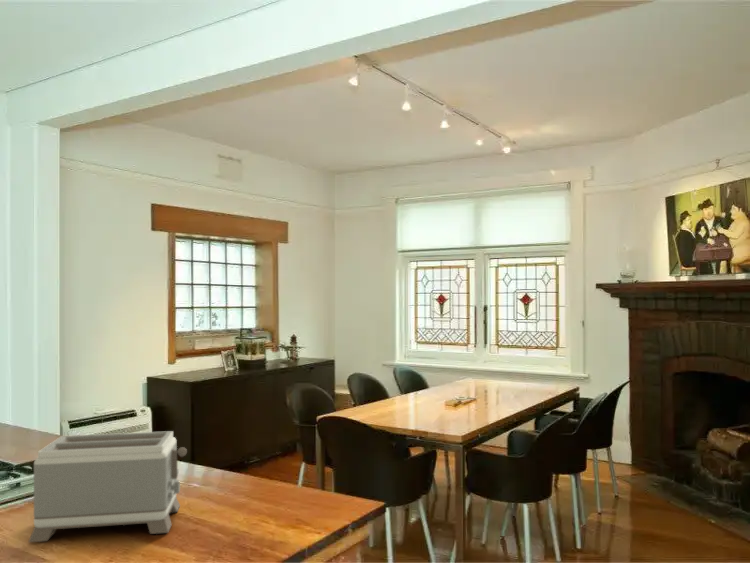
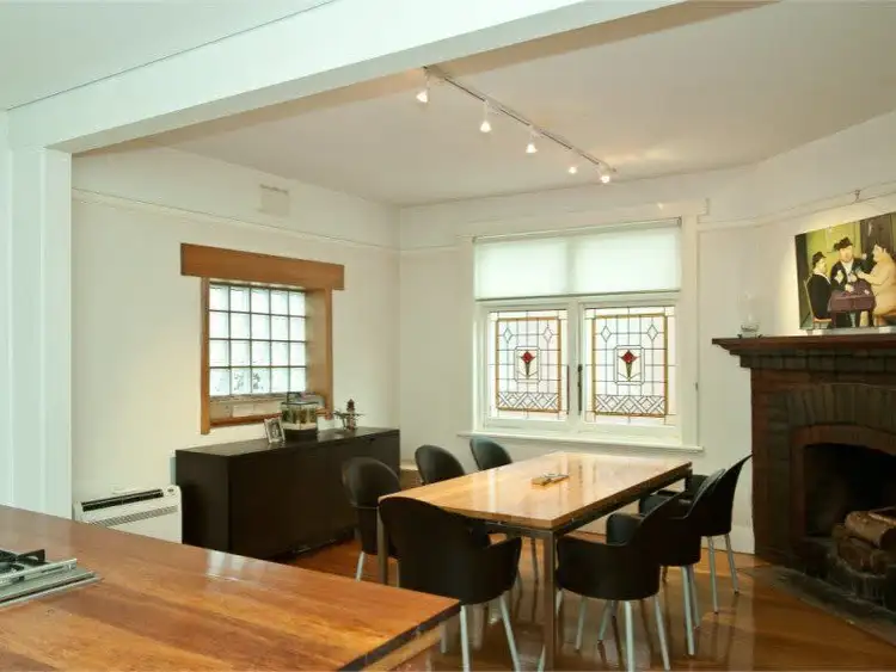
- toaster (116, 481)
